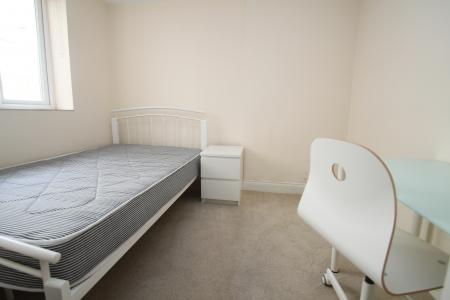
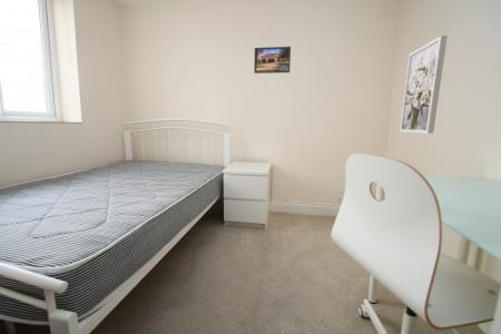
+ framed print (272, 60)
+ wall art (420, 90)
